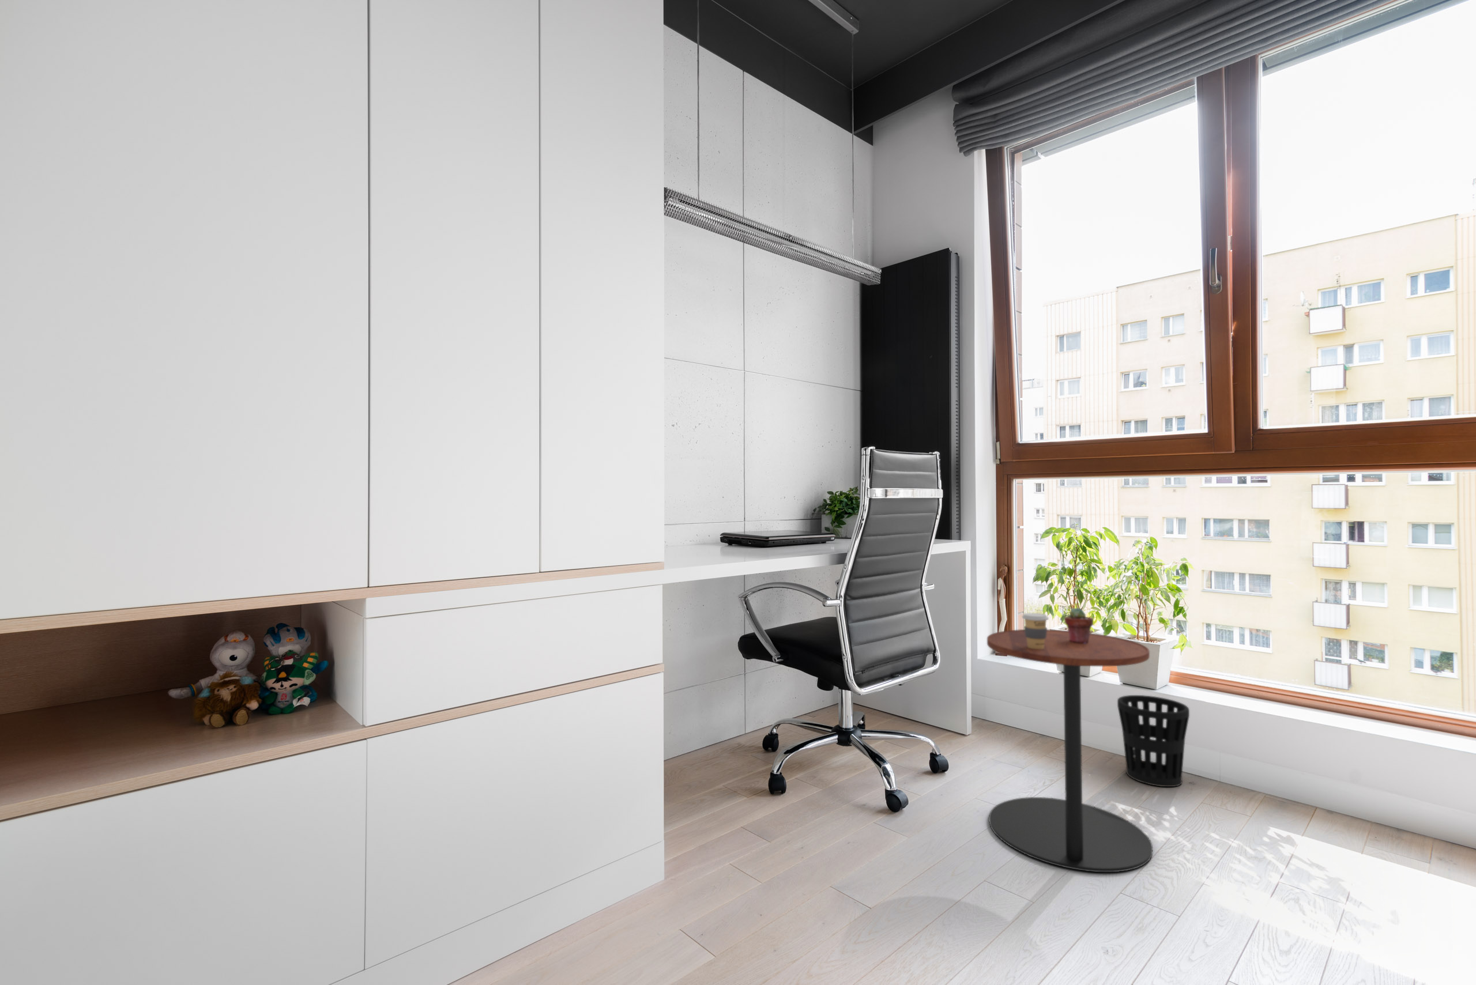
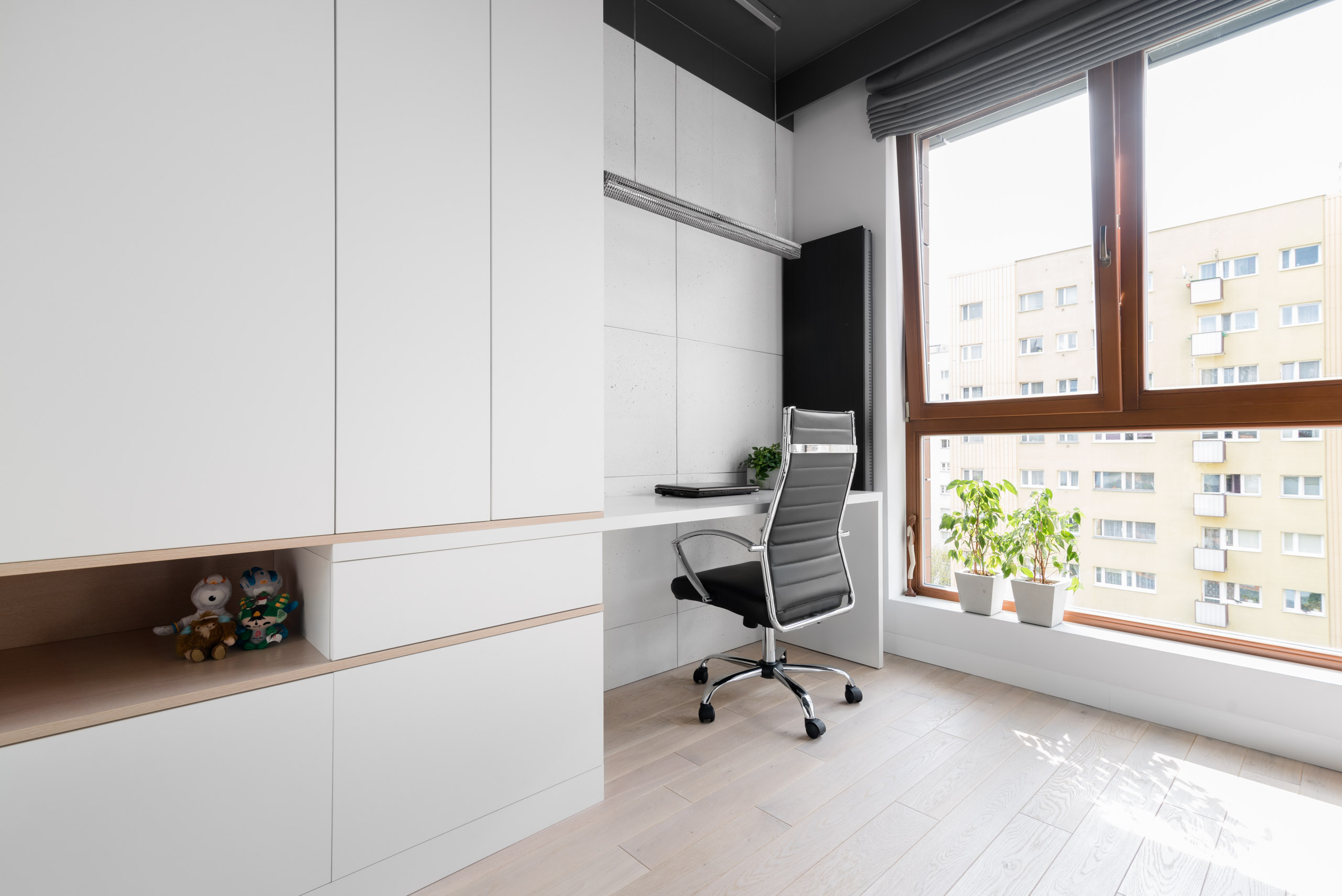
- potted succulent (1078, 622)
- coffee cup (1035, 630)
- wastebasket (1153, 740)
- side table (1066, 738)
